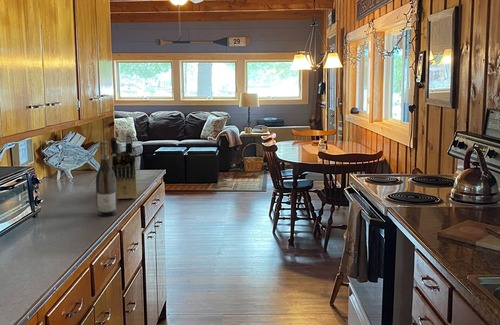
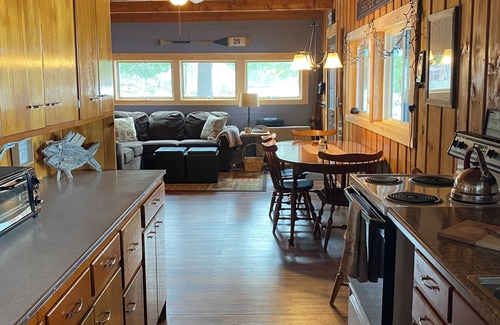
- knife block (123, 164)
- wine bottle (105, 177)
